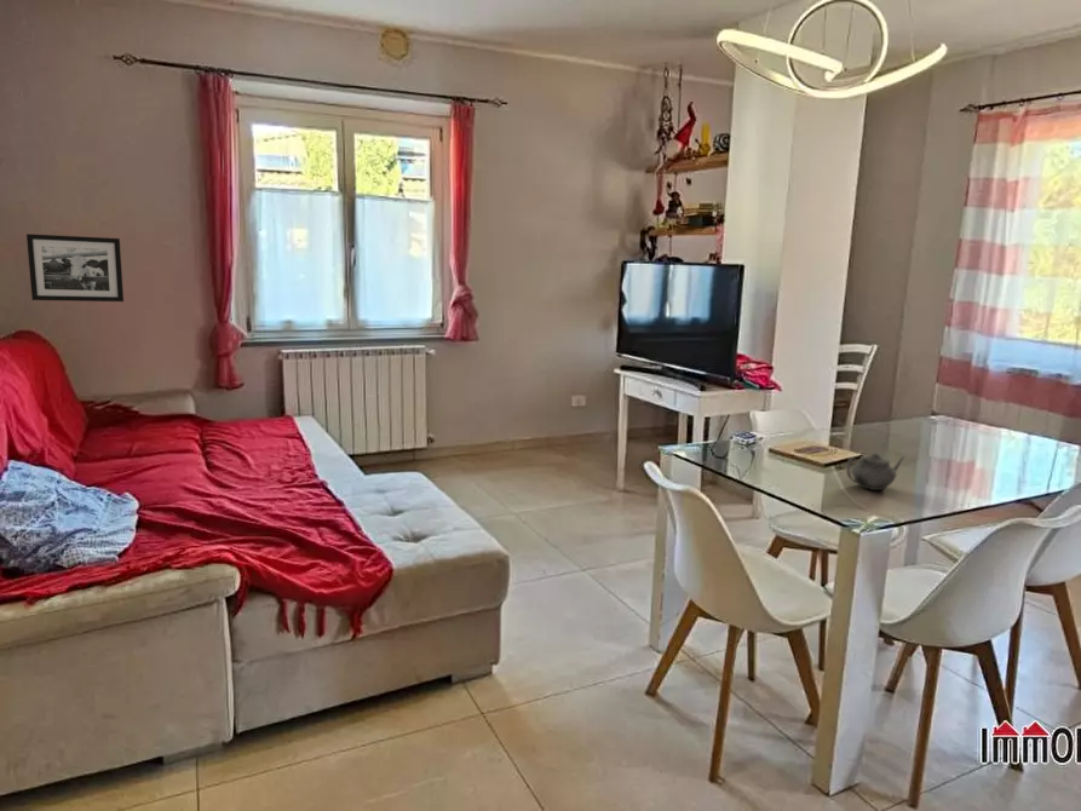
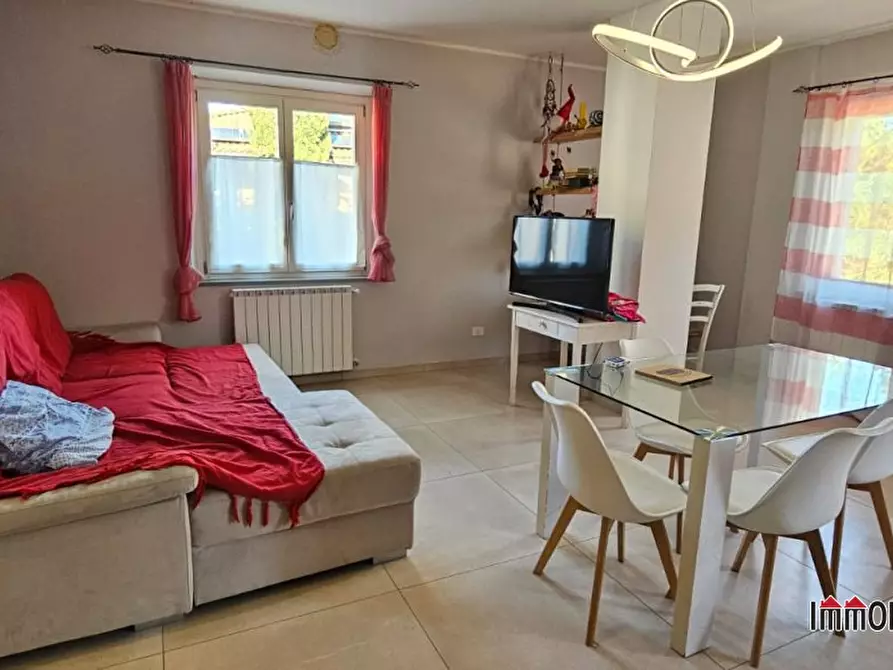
- picture frame (76, 269)
- teapot (875, 470)
